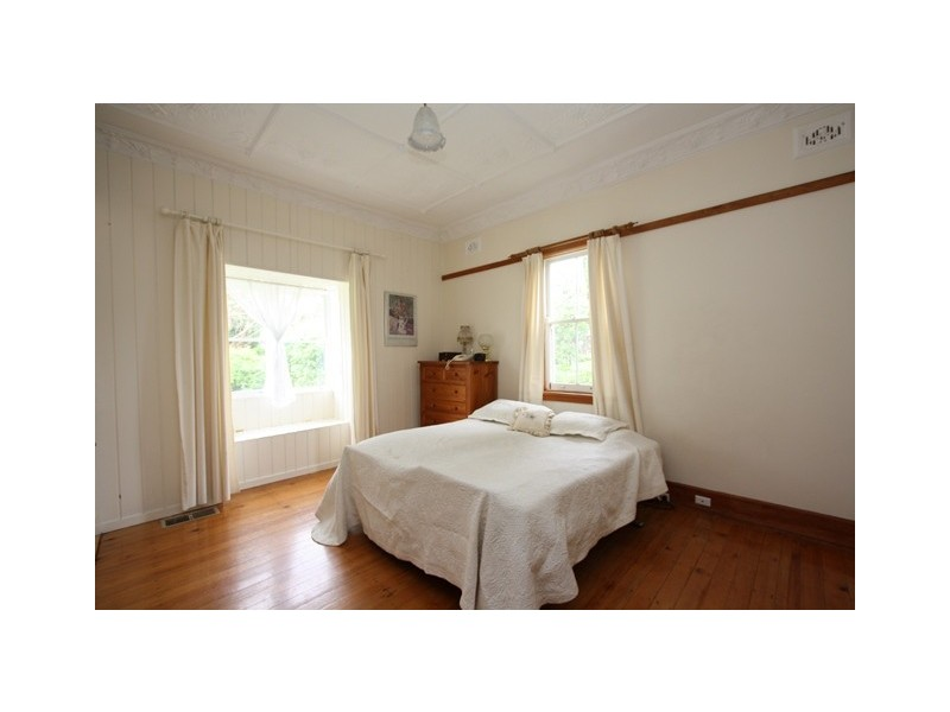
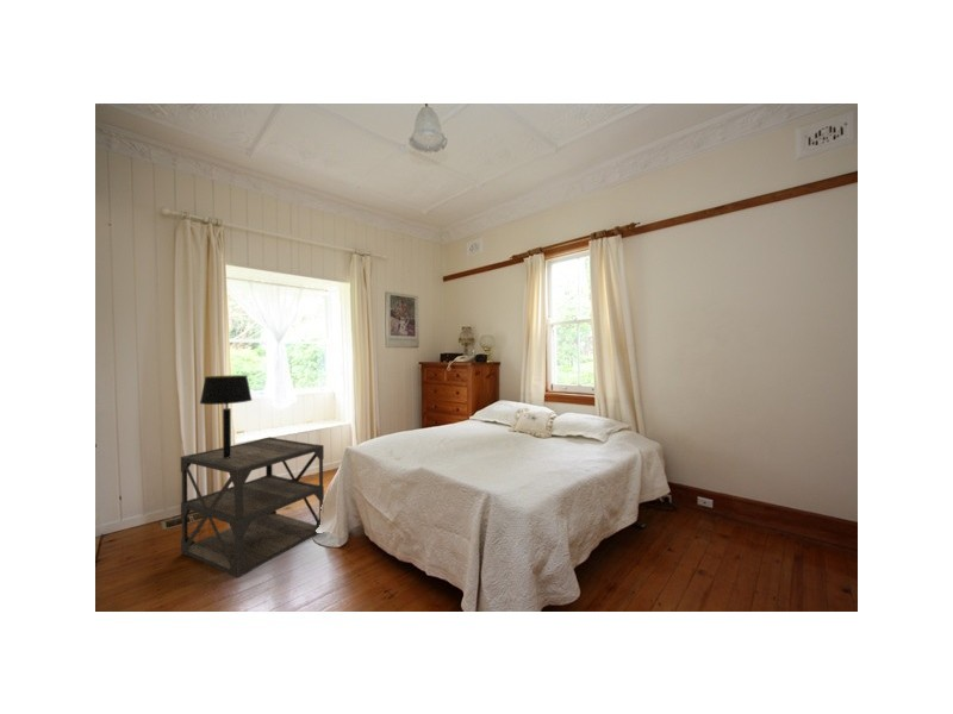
+ side table (256, 495)
+ table lamp (226, 416)
